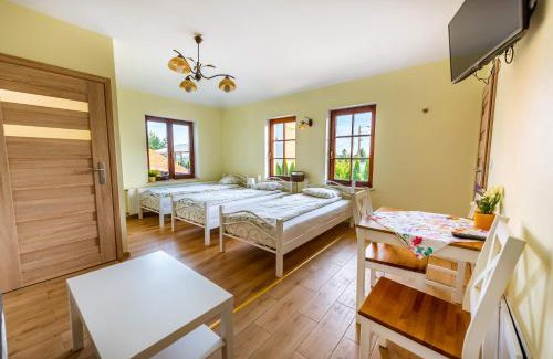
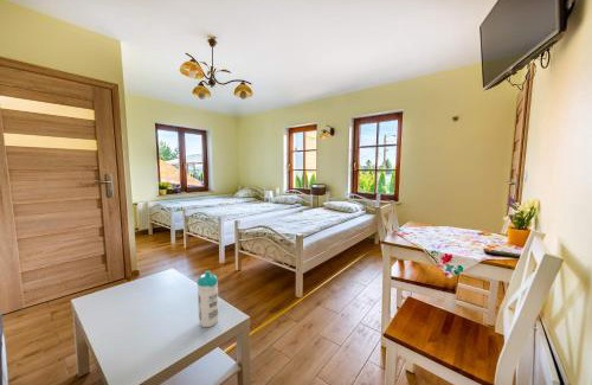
+ water bottle (207, 296)
